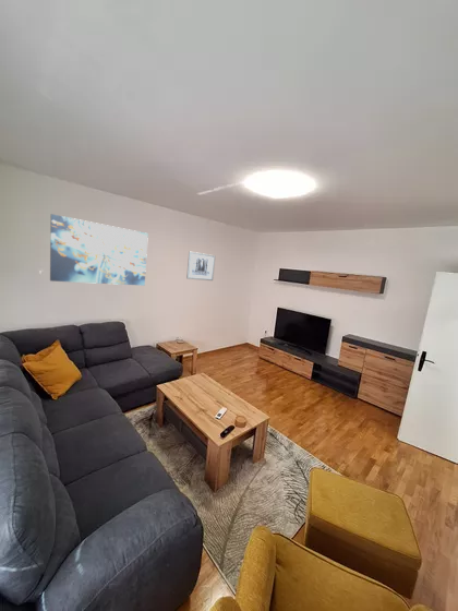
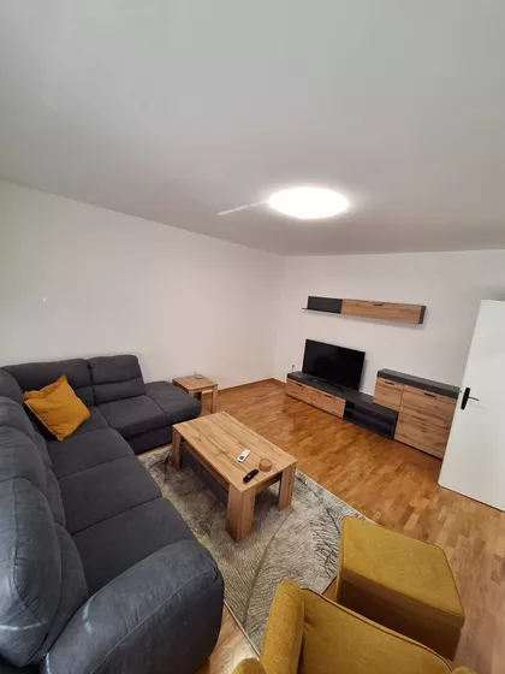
- wall art (201, 266)
- wall art (104, 254)
